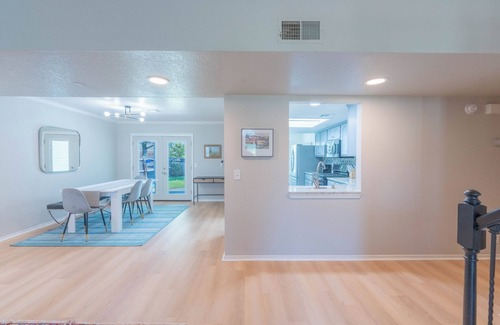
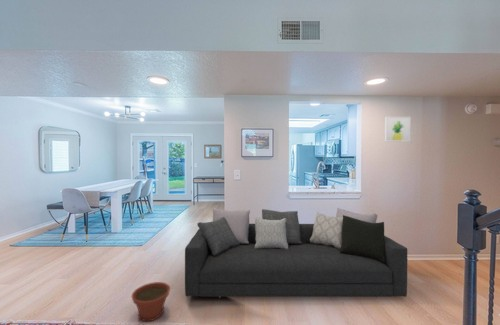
+ plant pot (151, 303)
+ sofa (289, 246)
+ wall art (397, 129)
